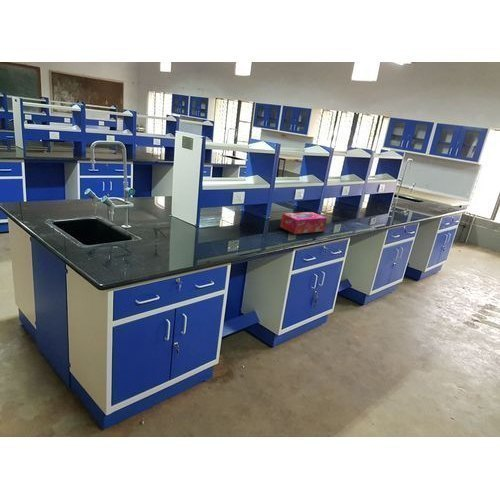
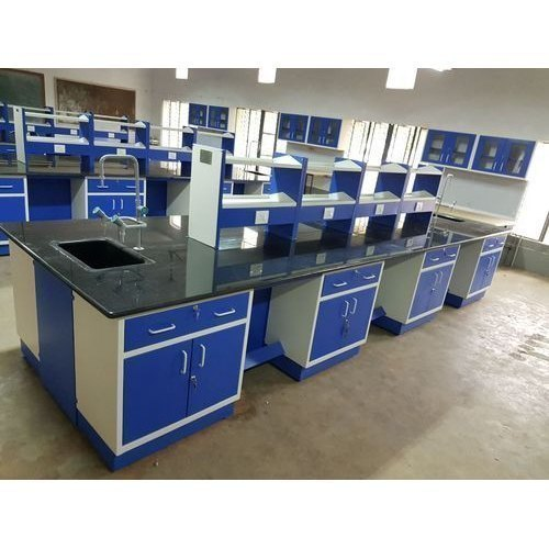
- tissue box (303, 222)
